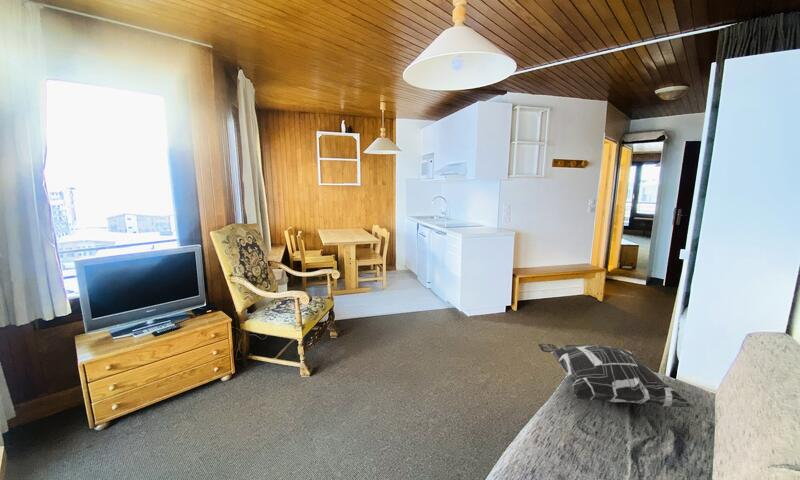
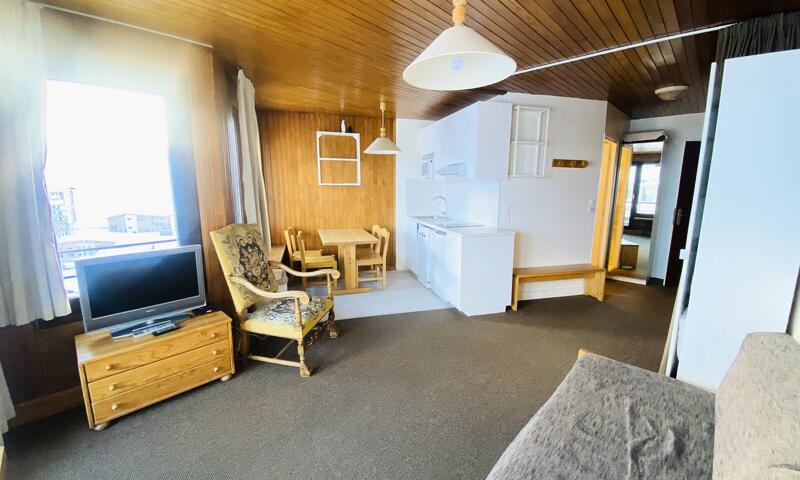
- decorative pillow (602, 369)
